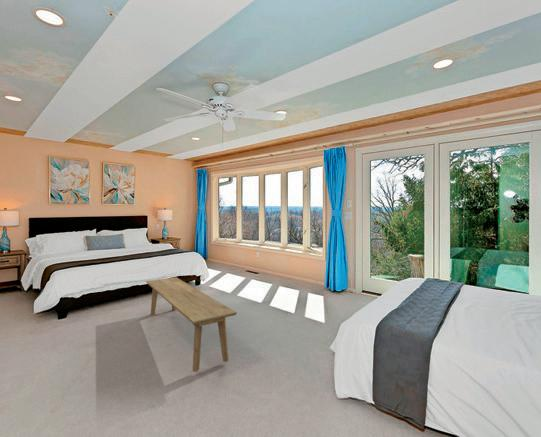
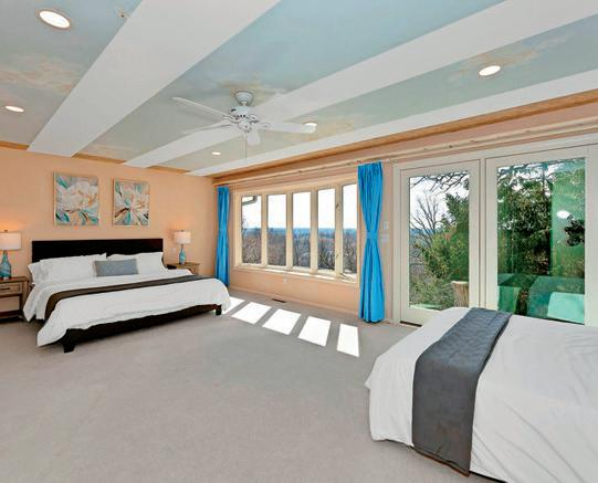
- bench (182, 313)
